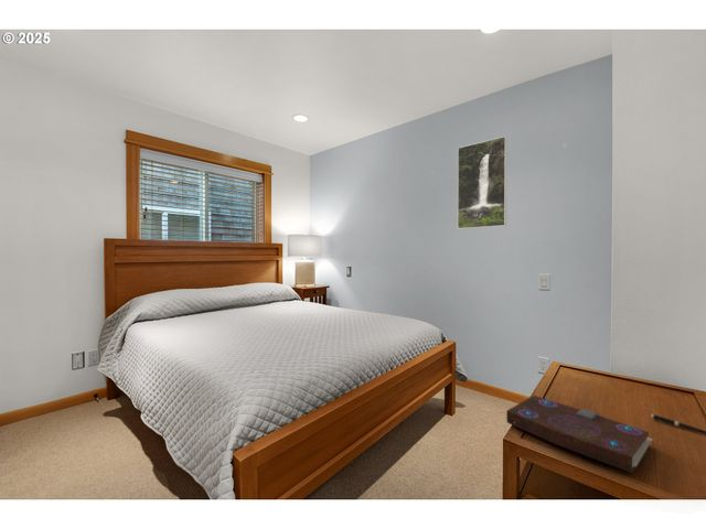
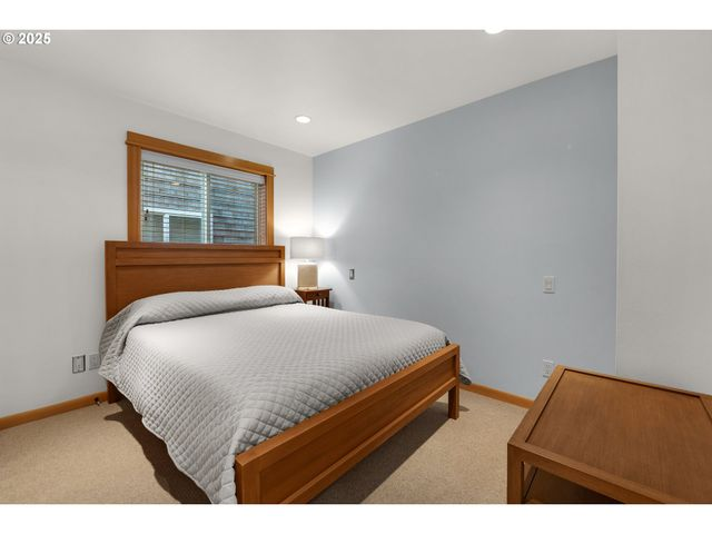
- pen (683, 424)
- book (573, 425)
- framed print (481, 185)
